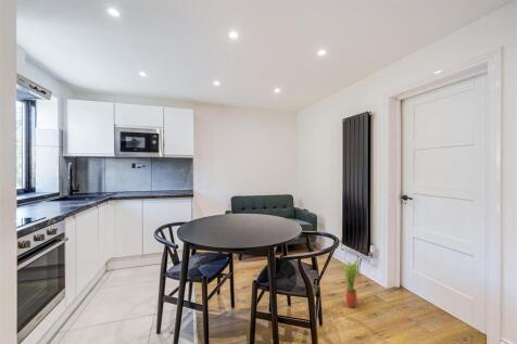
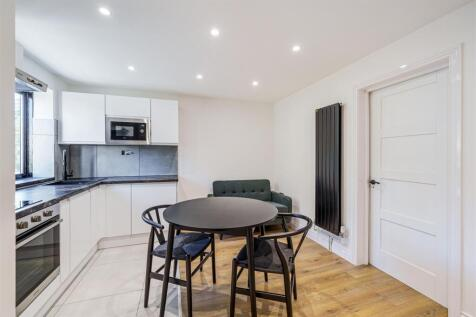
- potted plant (351, 281)
